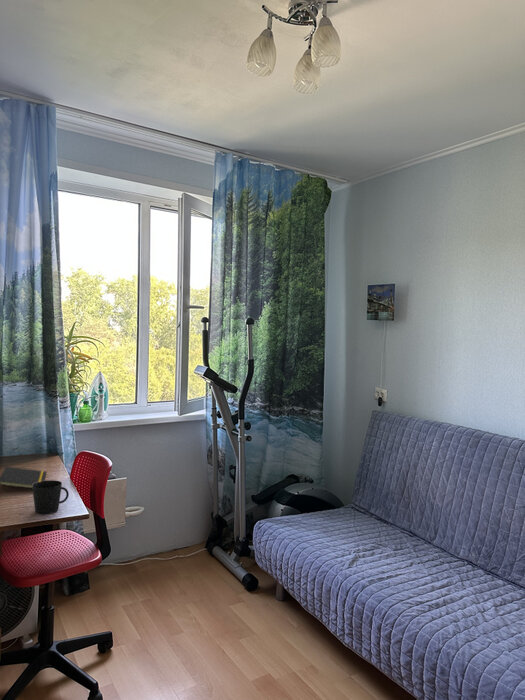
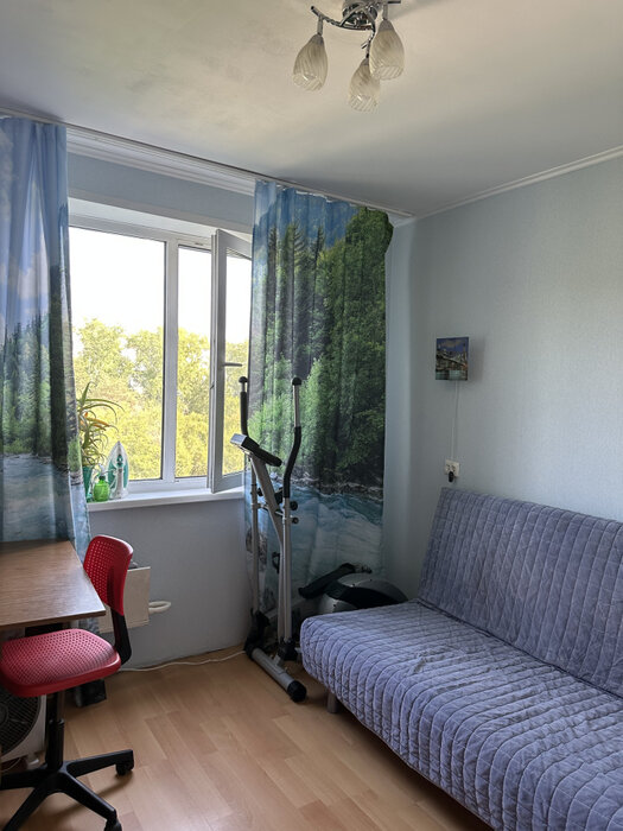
- cup (50, 496)
- notepad (23, 477)
